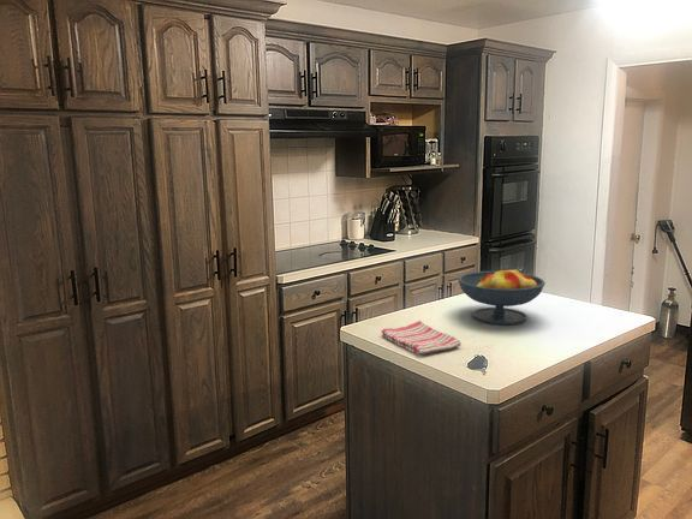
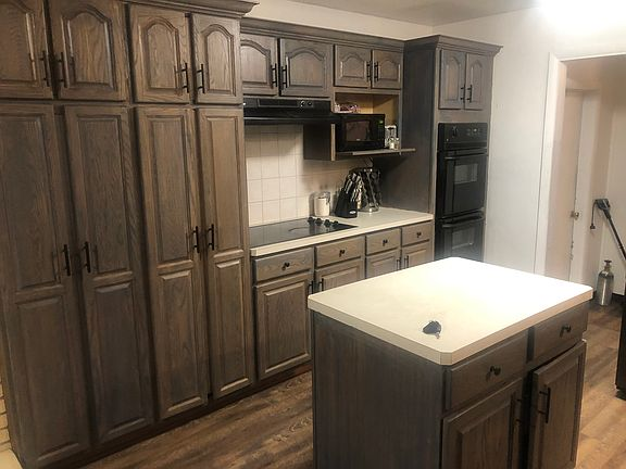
- fruit bowl (500, 291)
- dish towel (419, 336)
